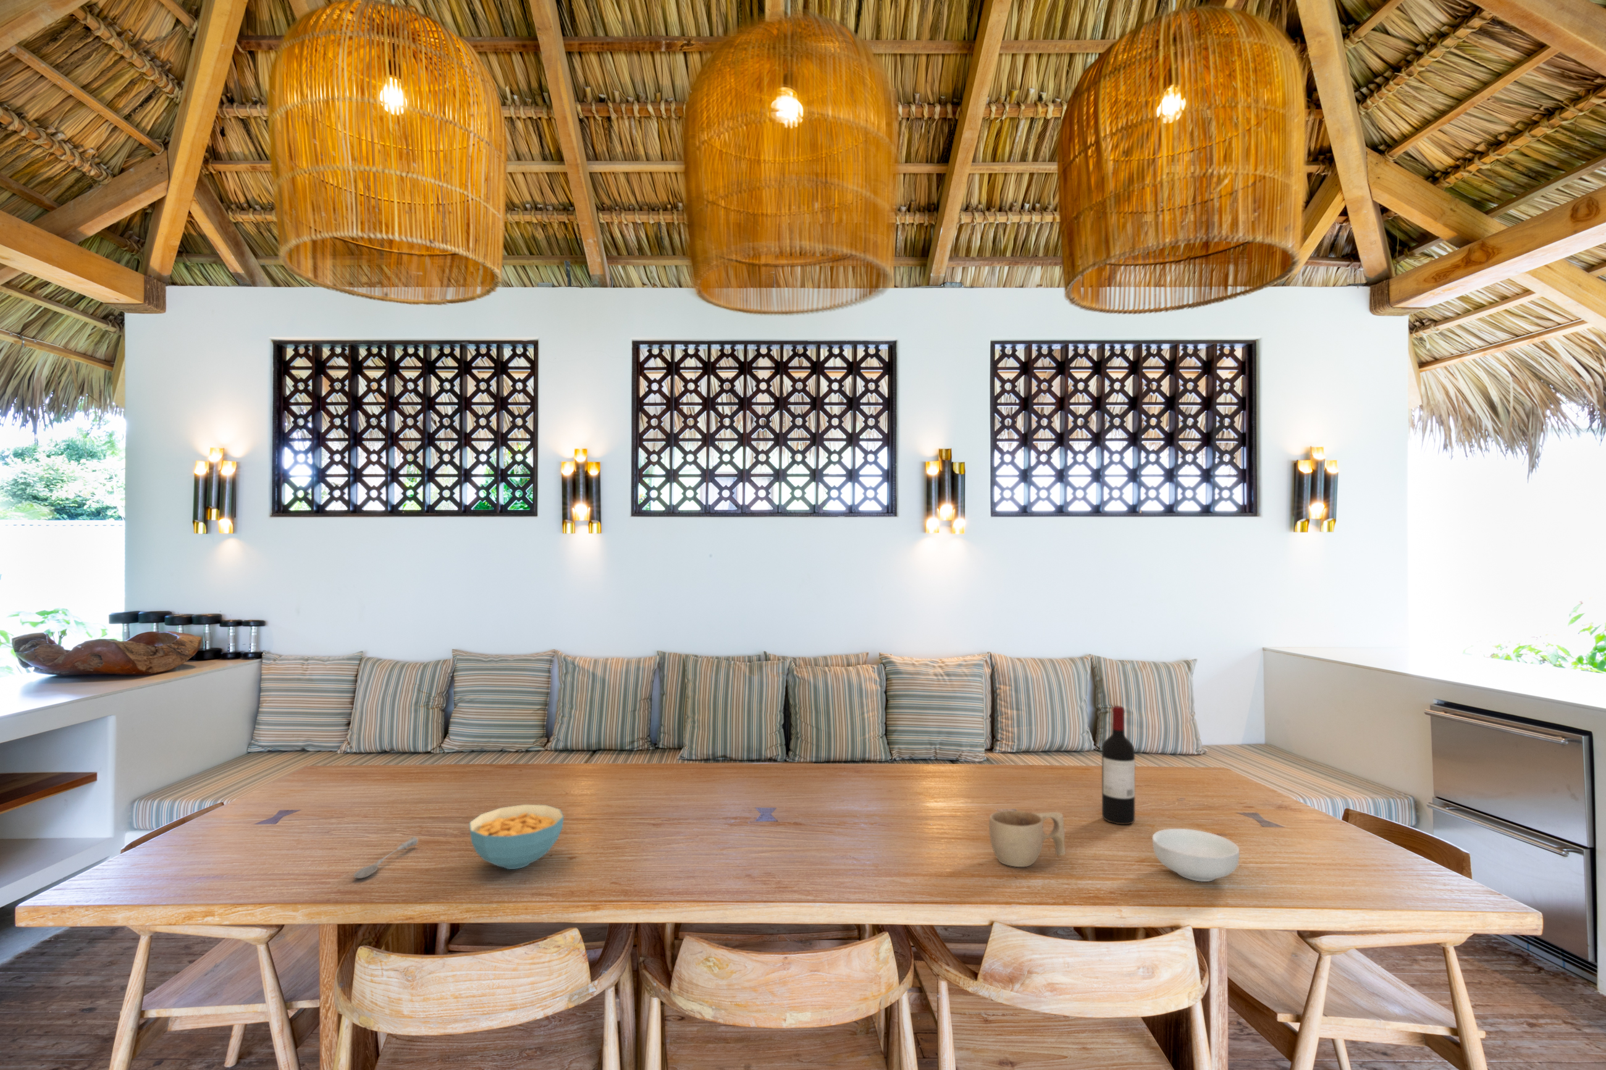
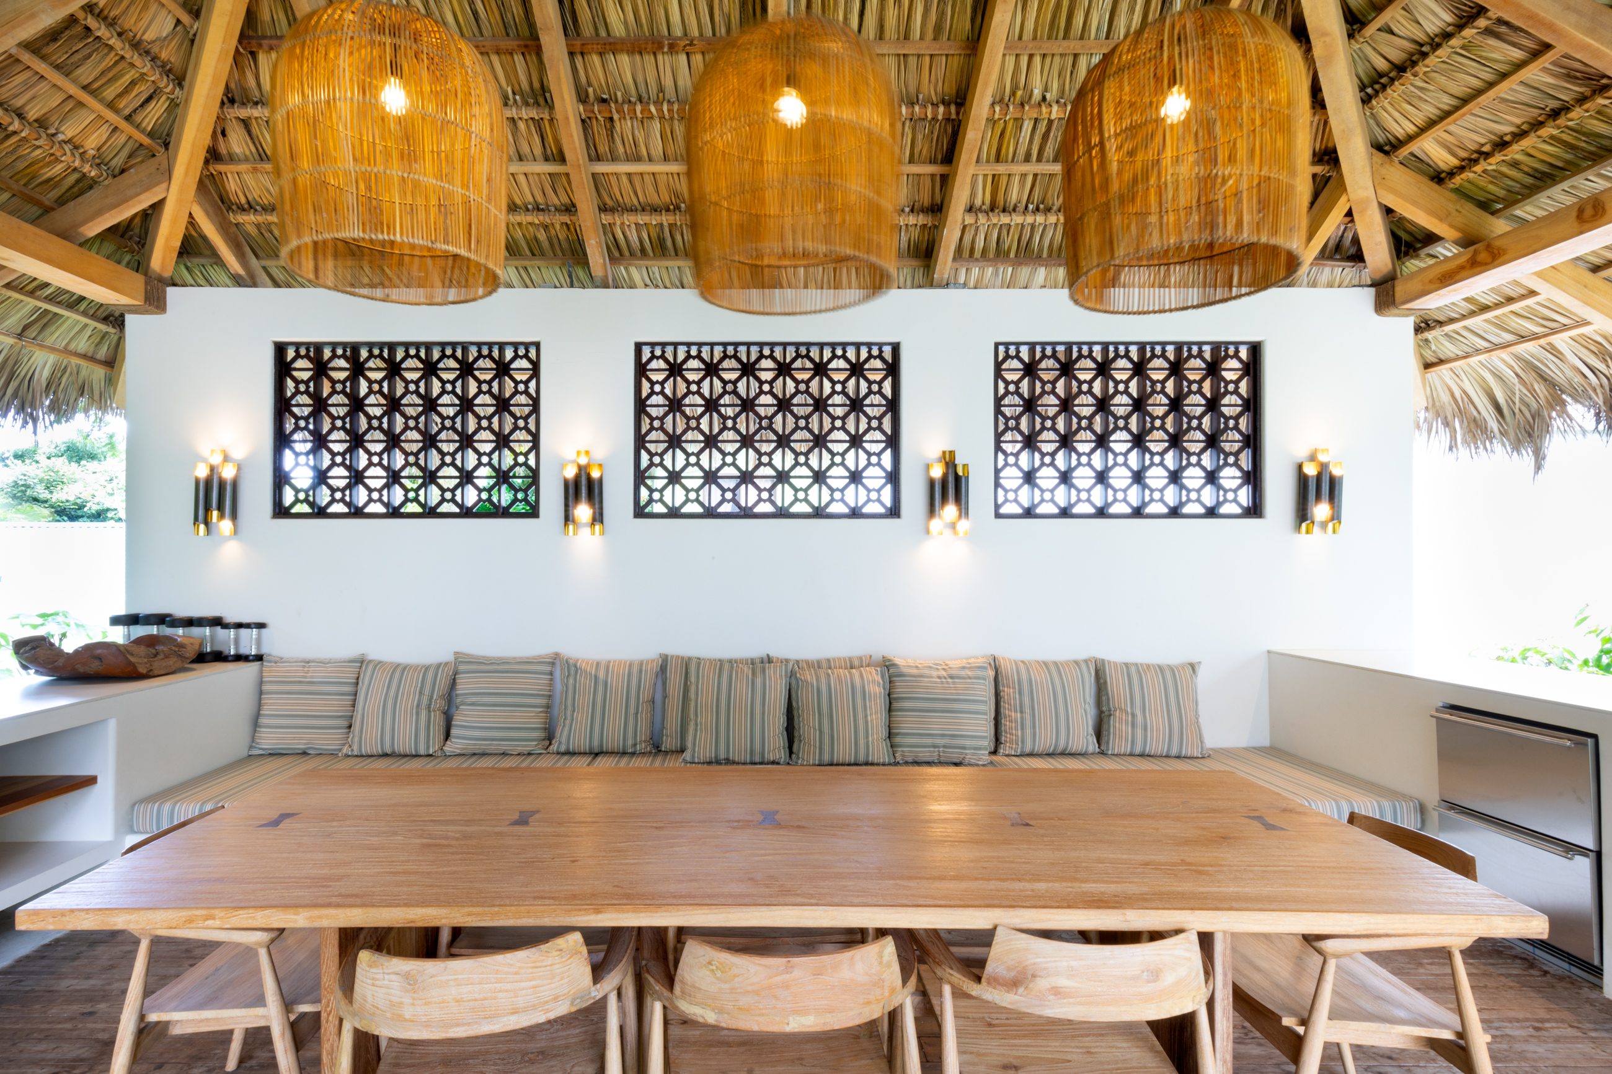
- wine bottle (1118, 763)
- soupspoon (387, 857)
- cereal bowl (1194, 857)
- cup (1028, 838)
- cereal bowl (516, 842)
